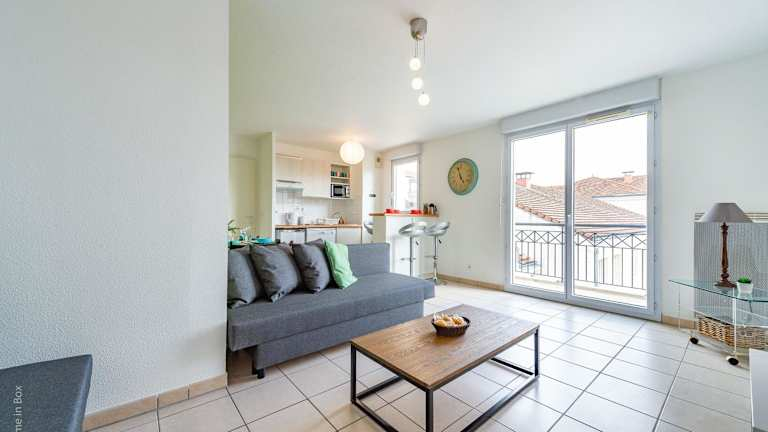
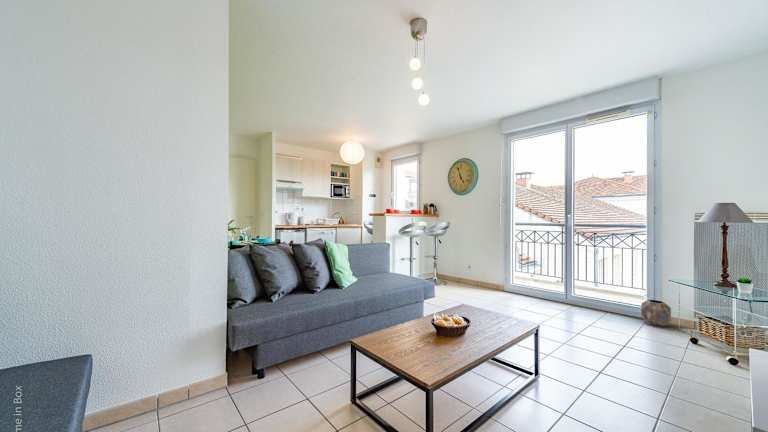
+ planter (655, 312)
